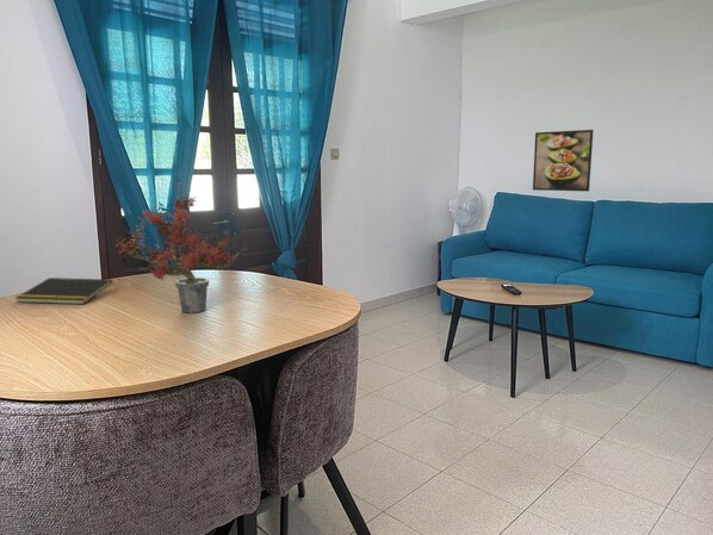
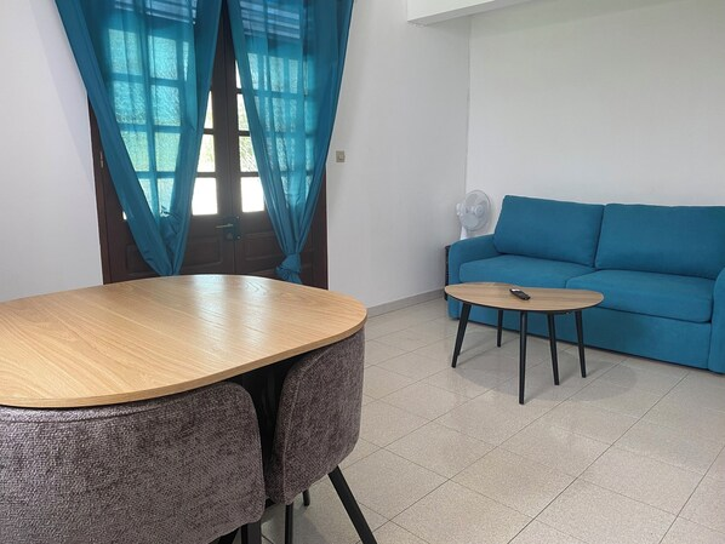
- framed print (562, 161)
- potted plant (185, 243)
- notepad (64, 290)
